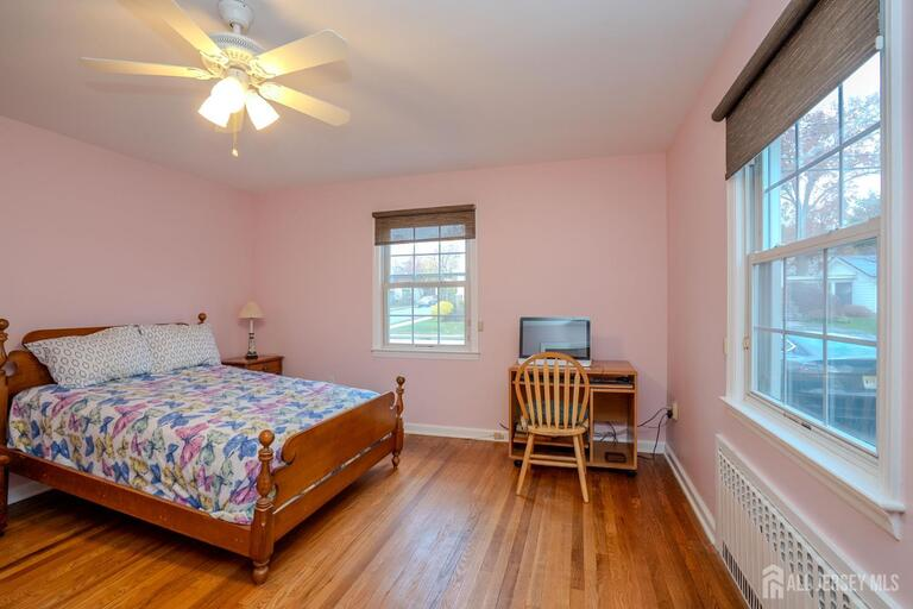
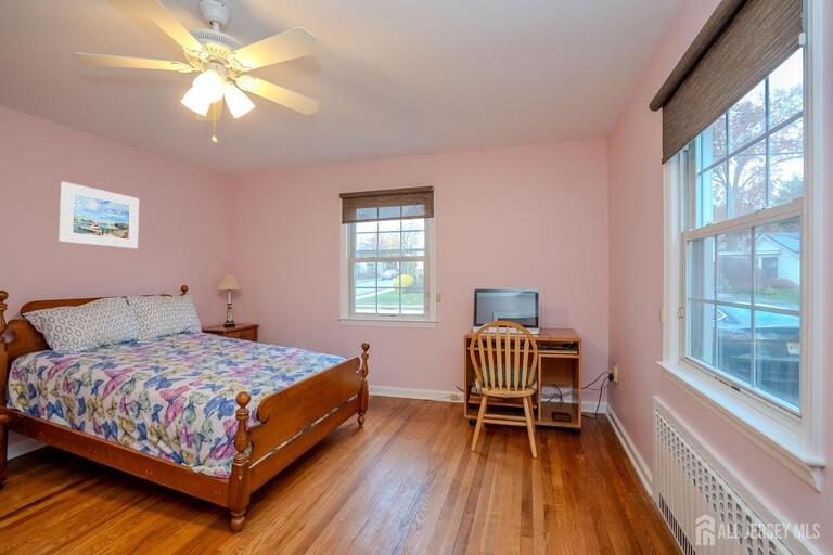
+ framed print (102, 218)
